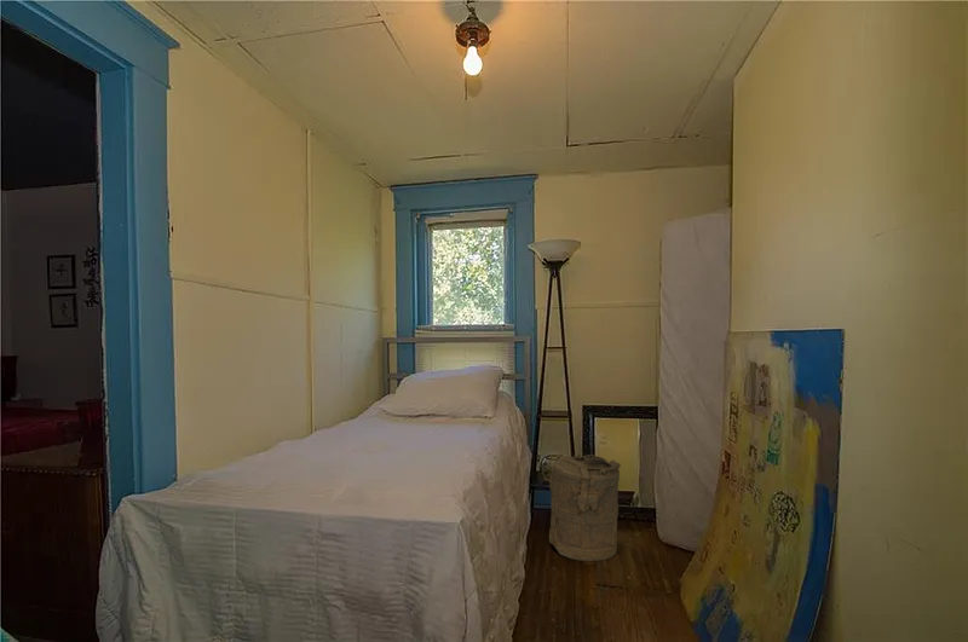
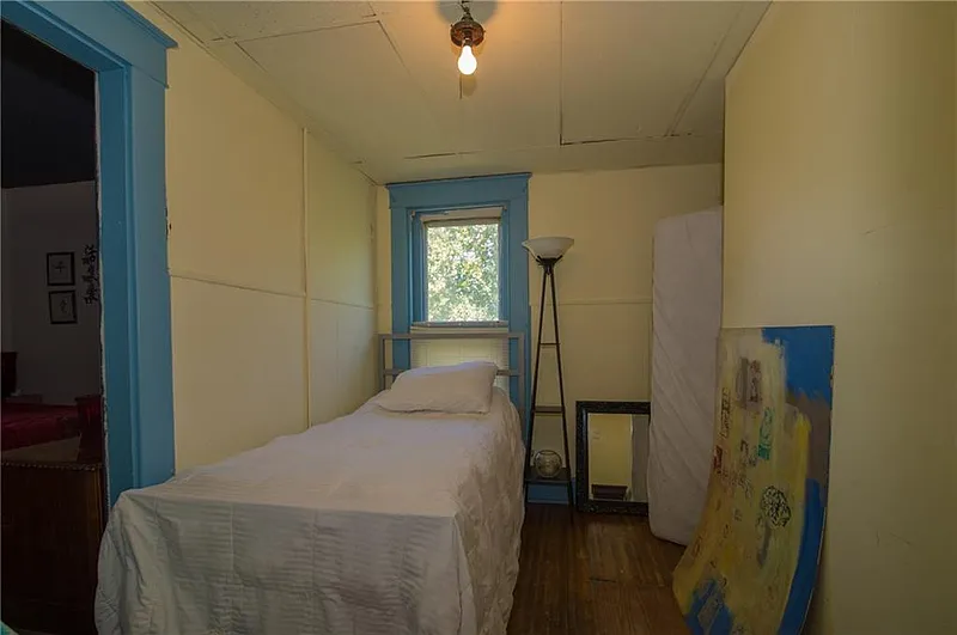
- laundry hamper (582, 502)
